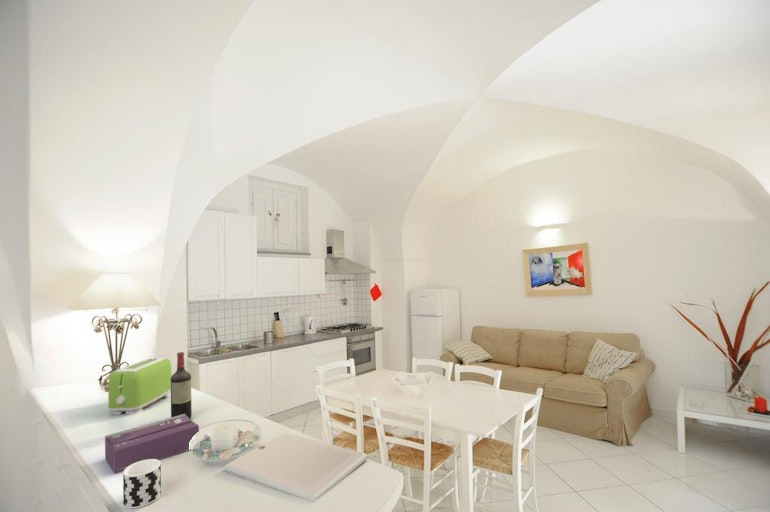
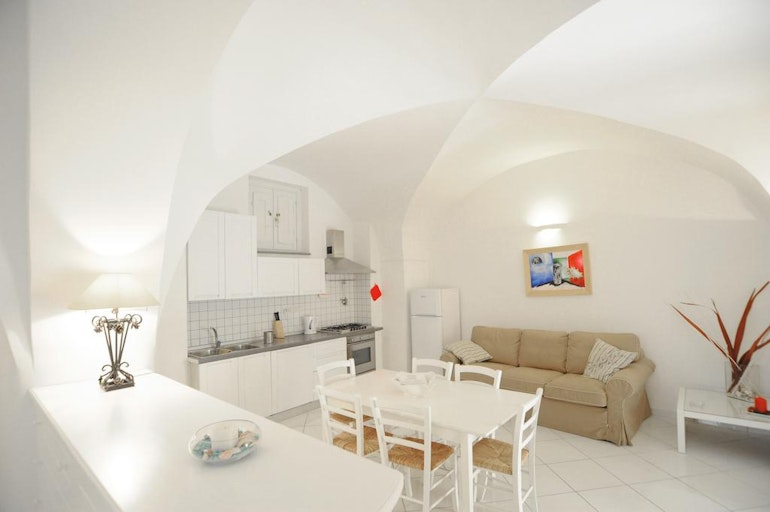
- wine bottle (181, 386)
- toaster (142, 383)
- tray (297, 461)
- cup (140, 481)
- tissue box (153, 441)
